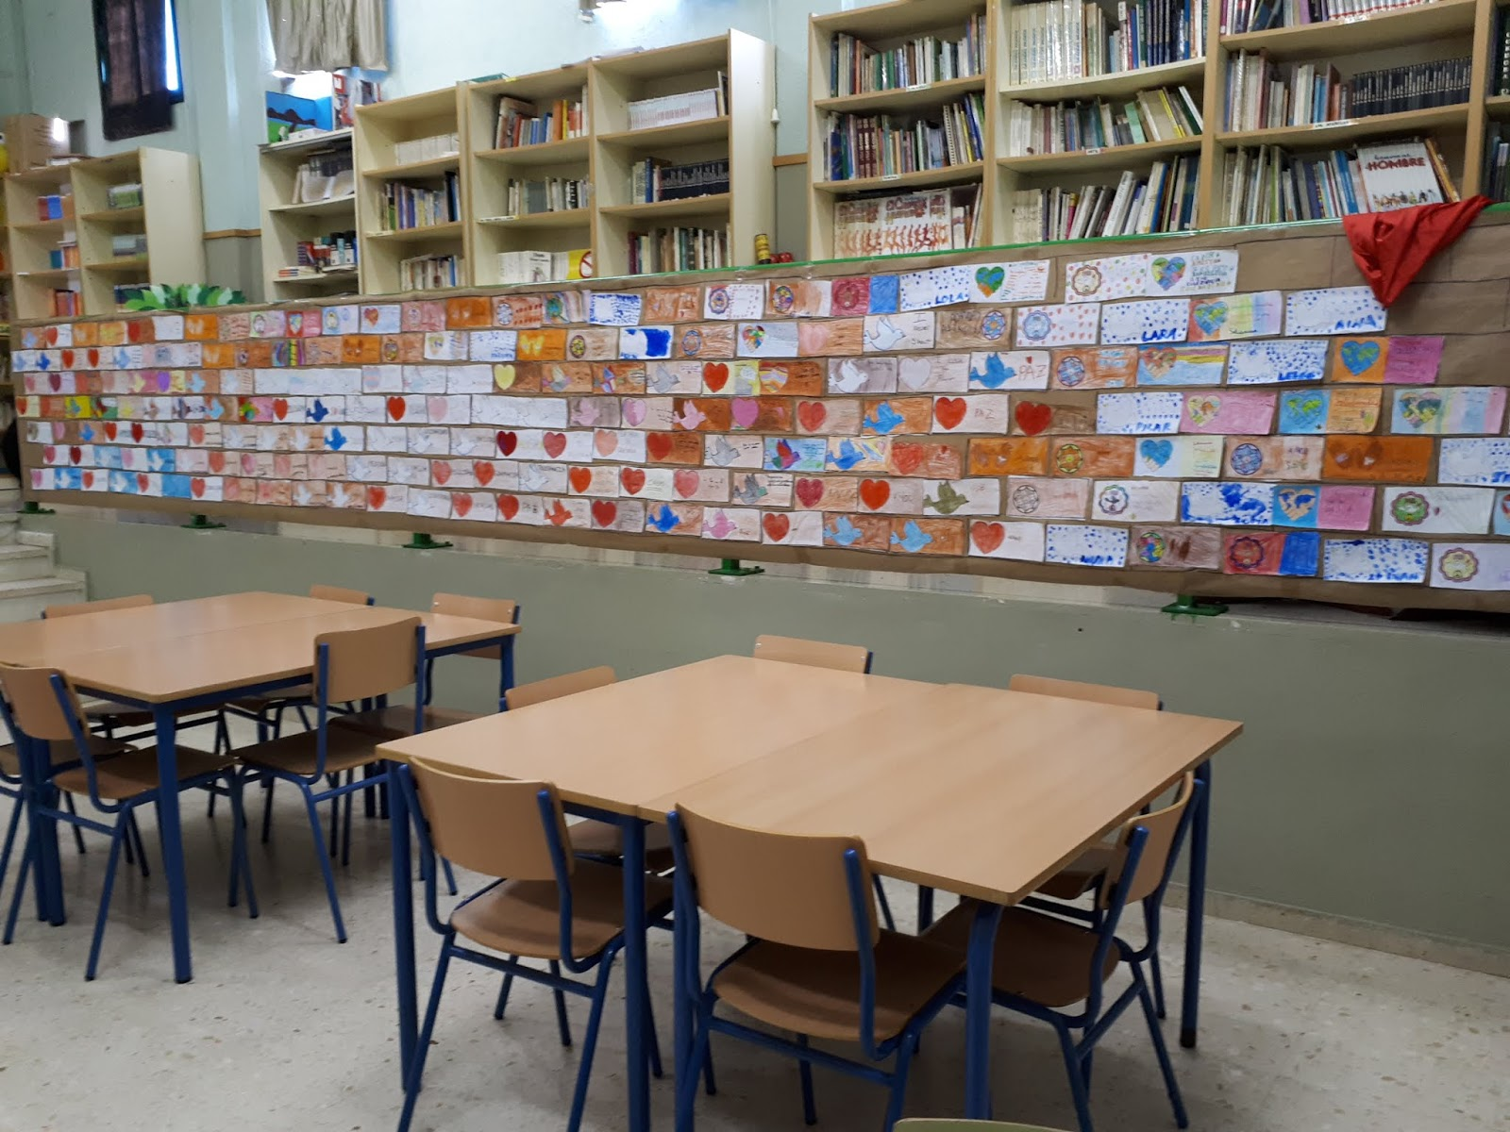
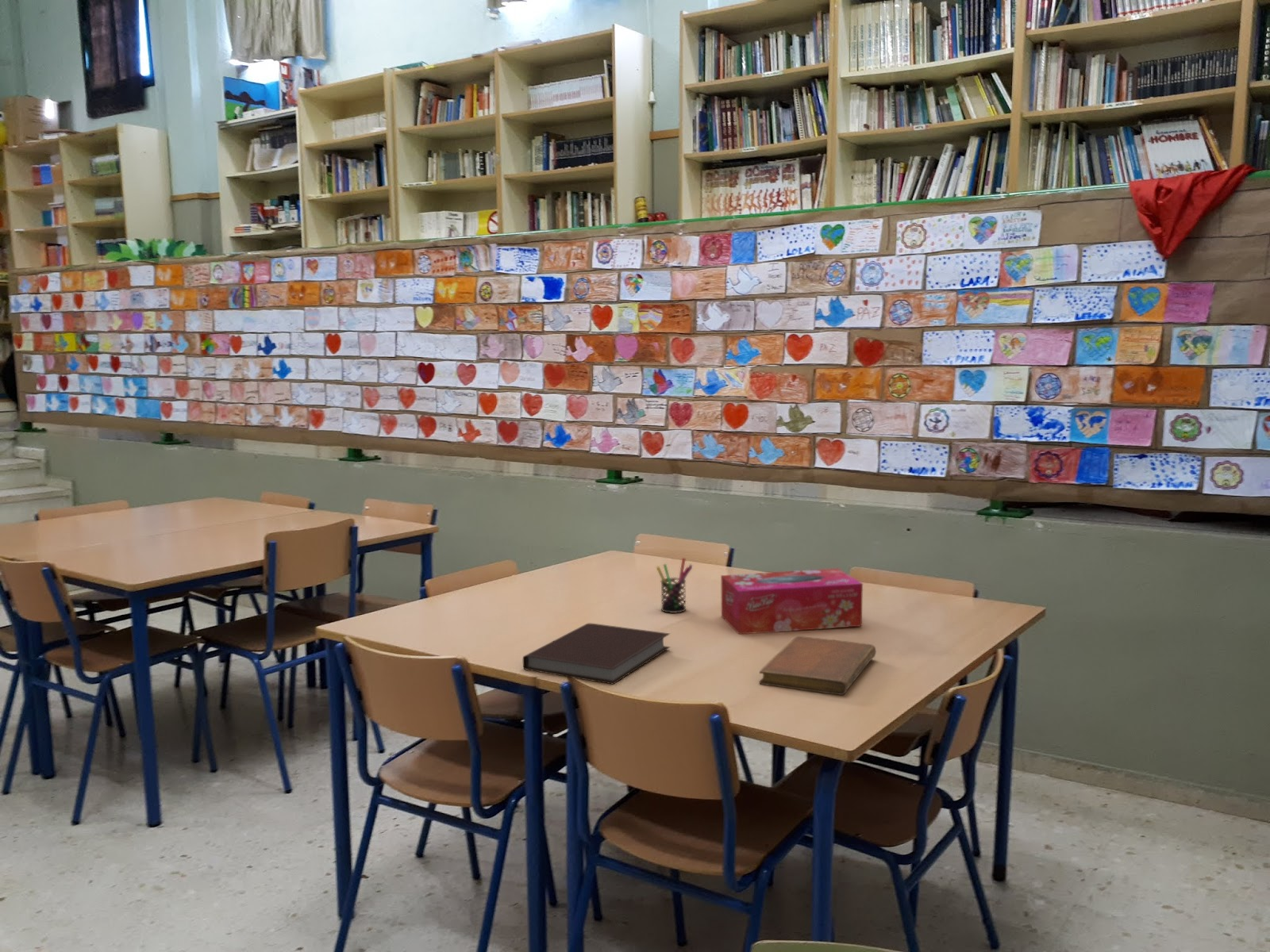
+ notebook (819, 663)
+ tissue box (790, 600)
+ notebook (598, 651)
+ pen holder (673, 584)
